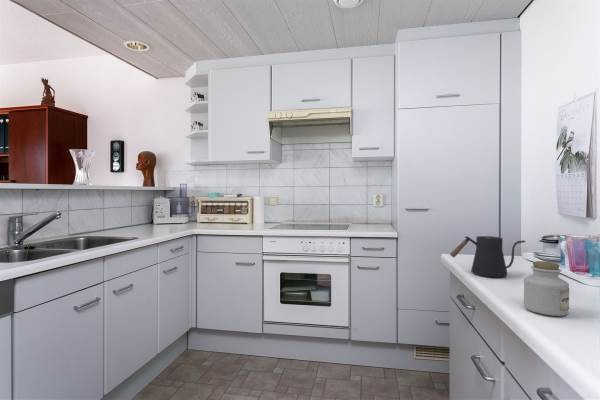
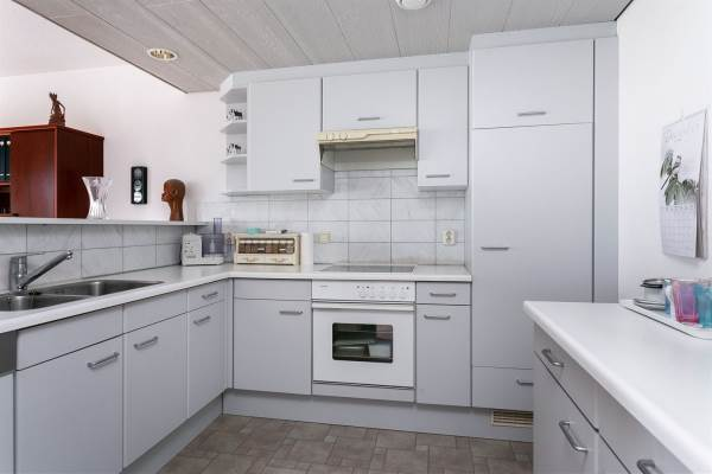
- kettle (486, 255)
- jar (545, 286)
